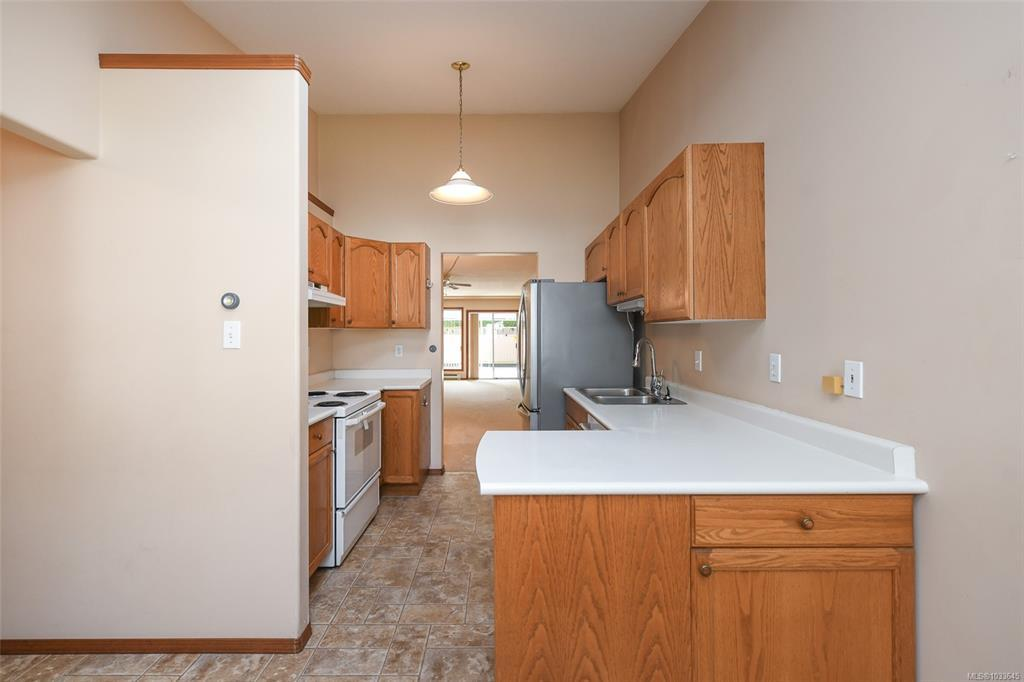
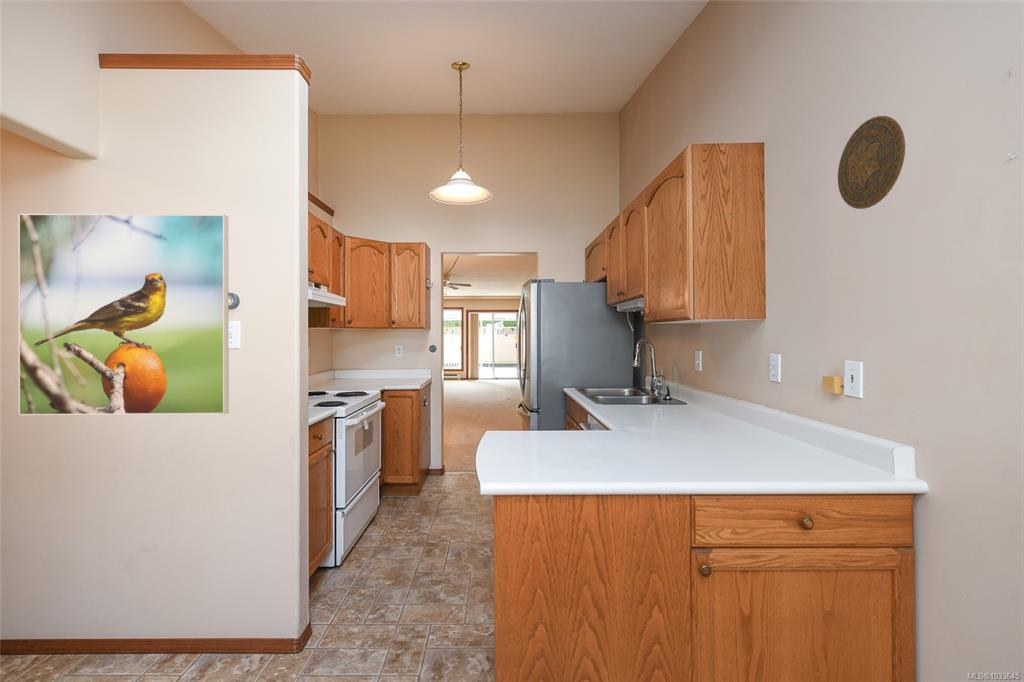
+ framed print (124, 314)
+ decorative plate (865, 163)
